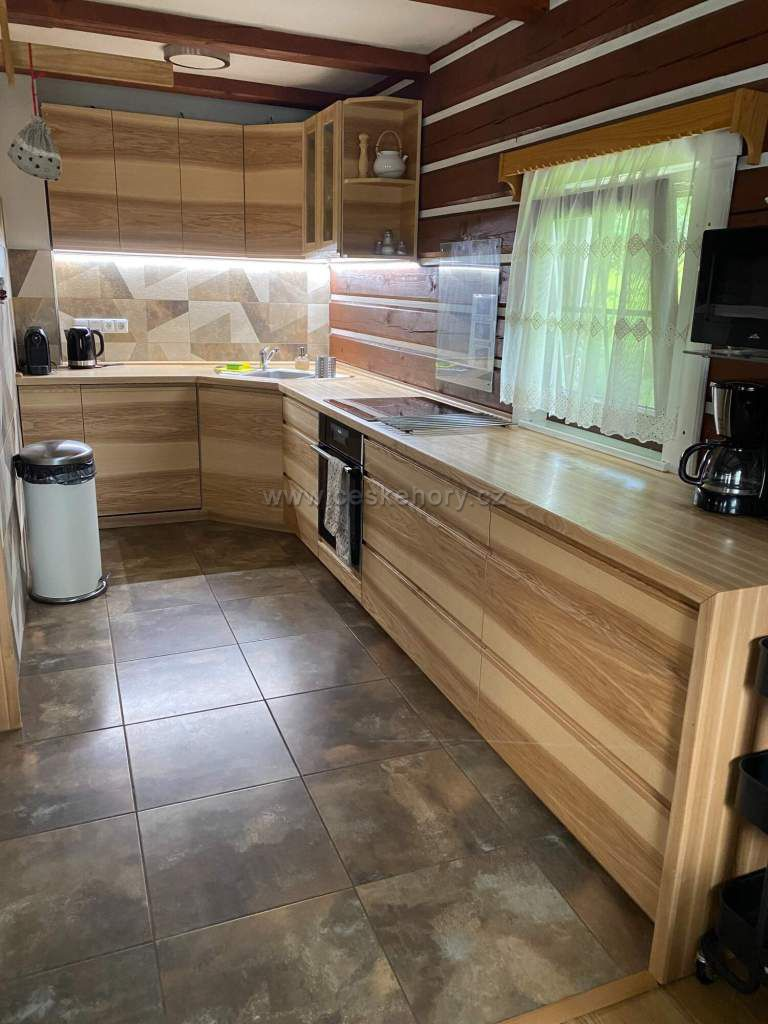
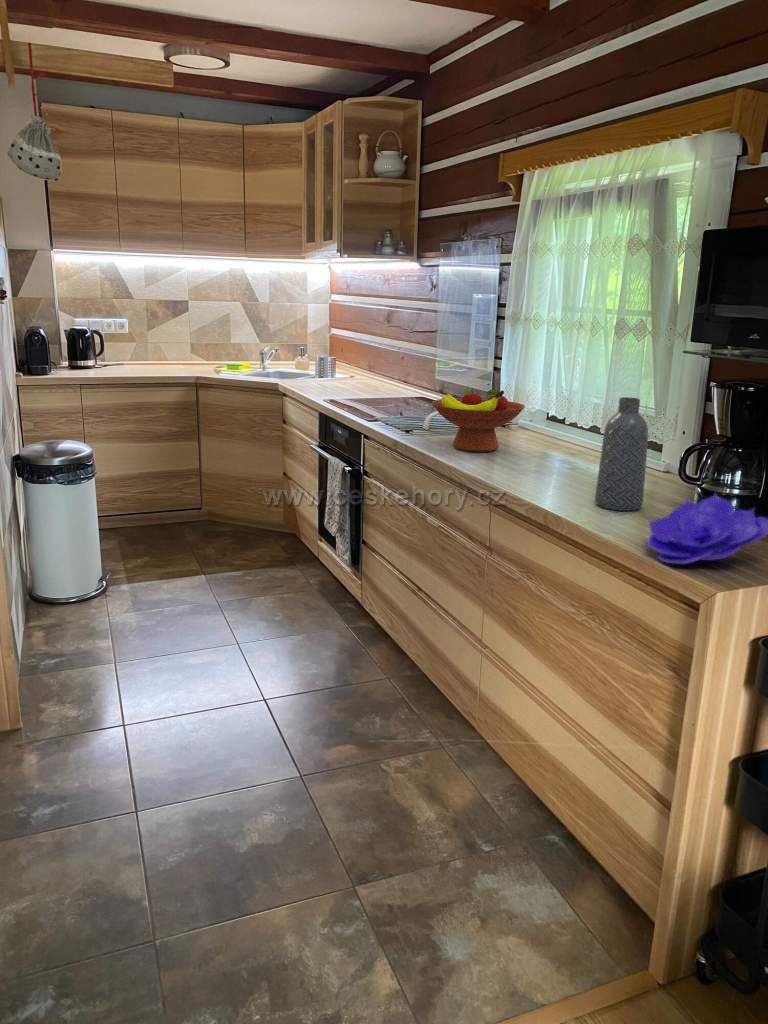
+ vase (623, 452)
+ decorative bowl (700, 527)
+ fruit bowl (477, 417)
+ spoon rest (456, 425)
